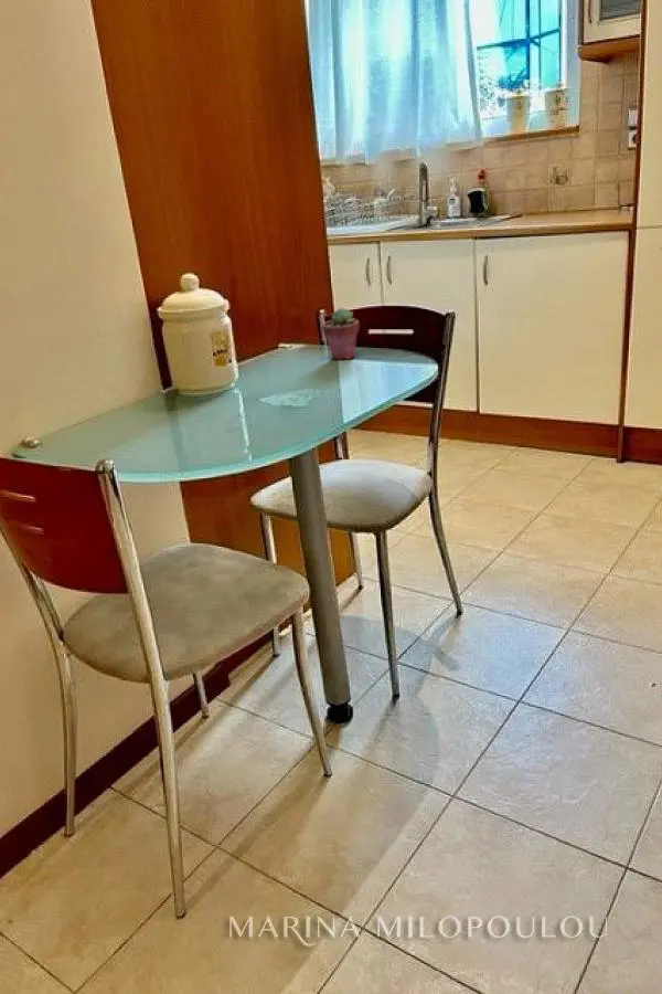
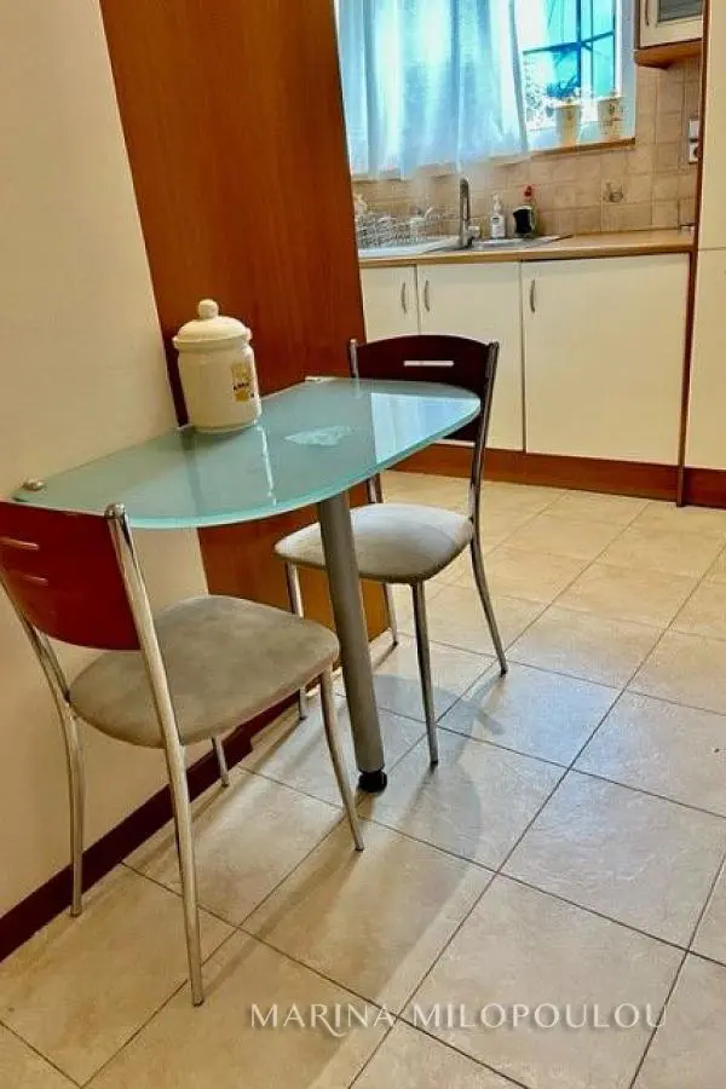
- potted succulent (341, 332)
